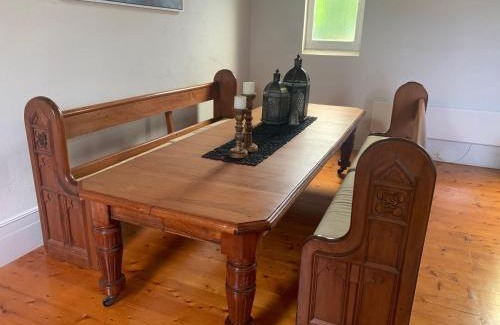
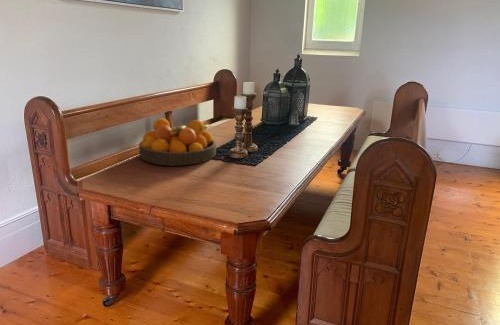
+ fruit bowl (178, 137)
